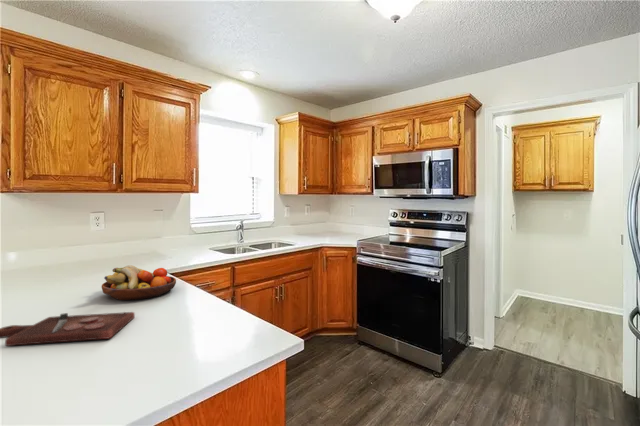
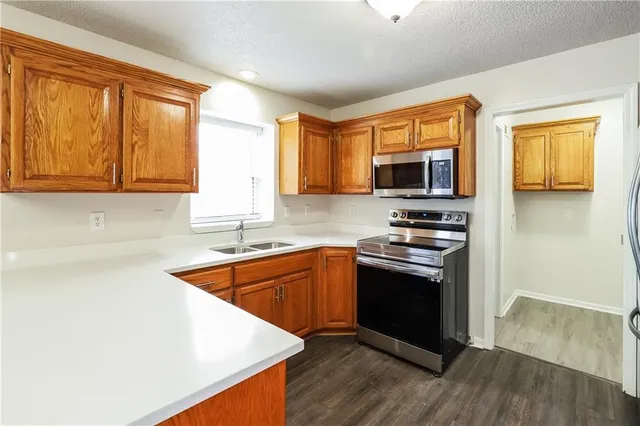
- fruit bowl (140, 279)
- cutting board (70, 326)
